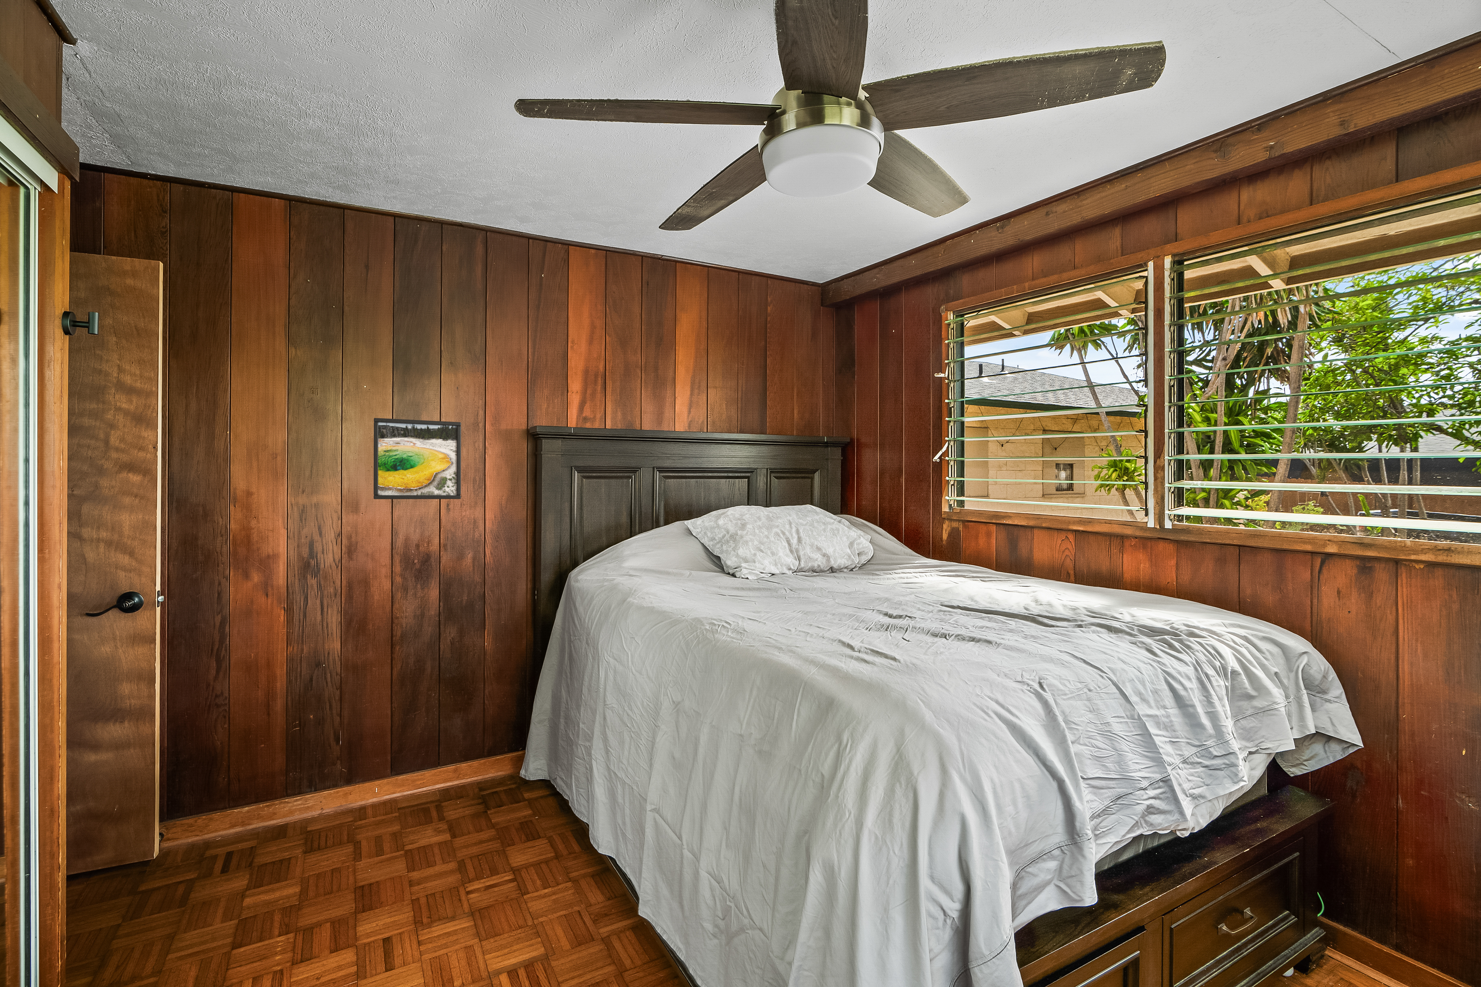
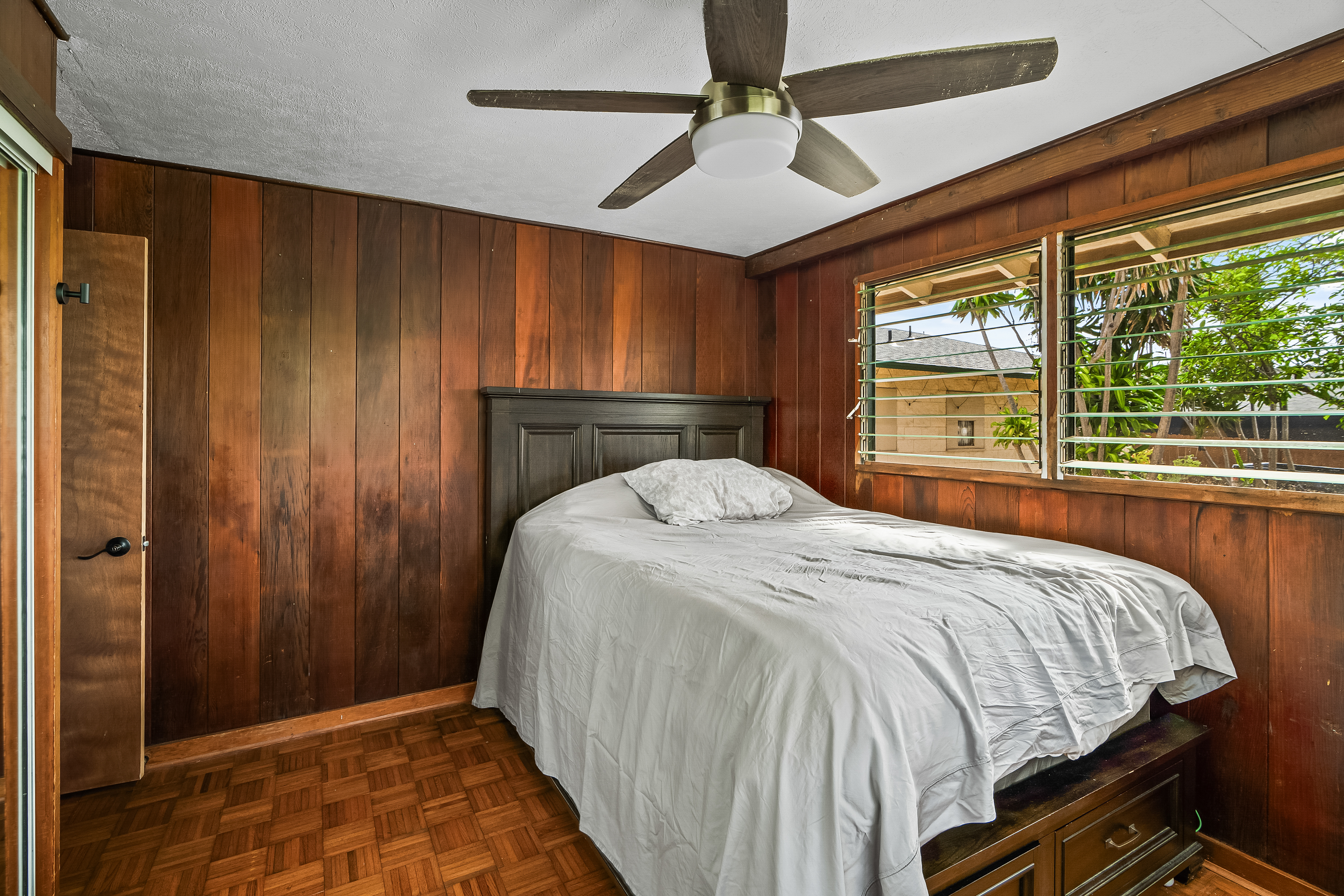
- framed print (418, 459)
